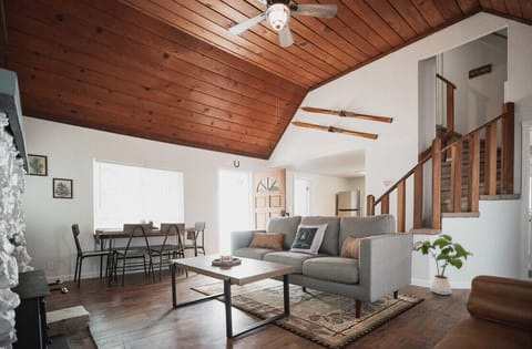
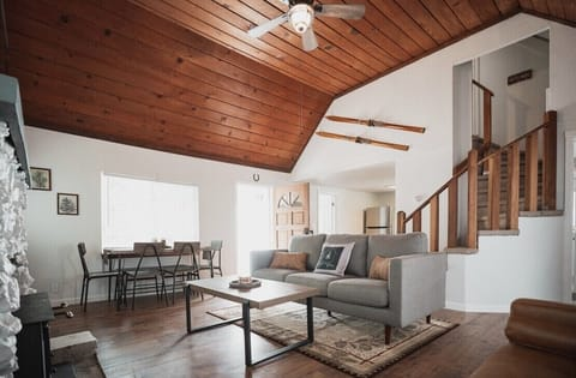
- house plant (447, 264)
